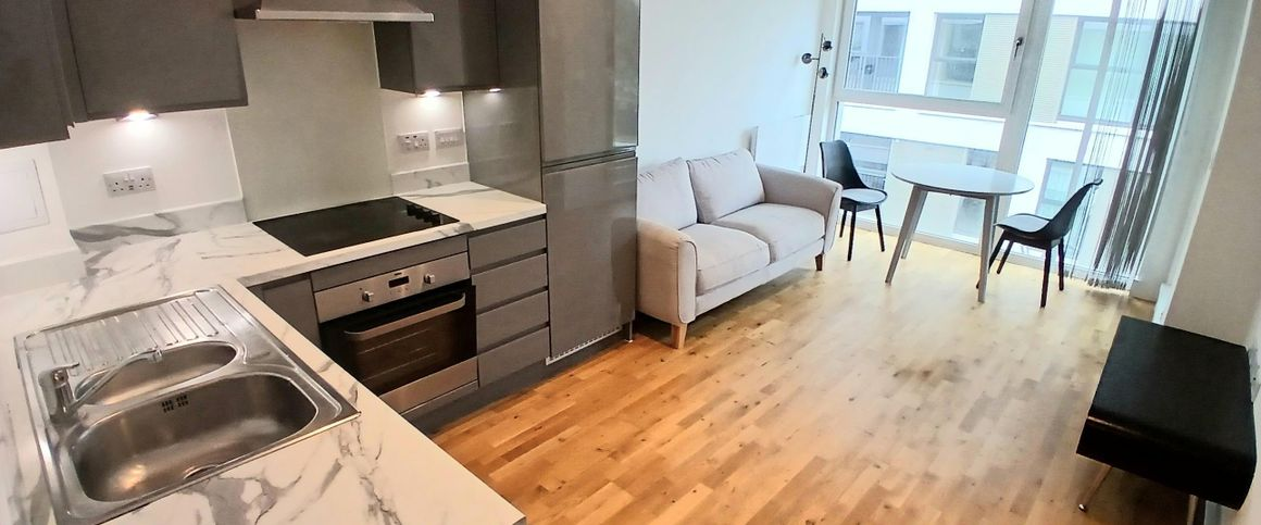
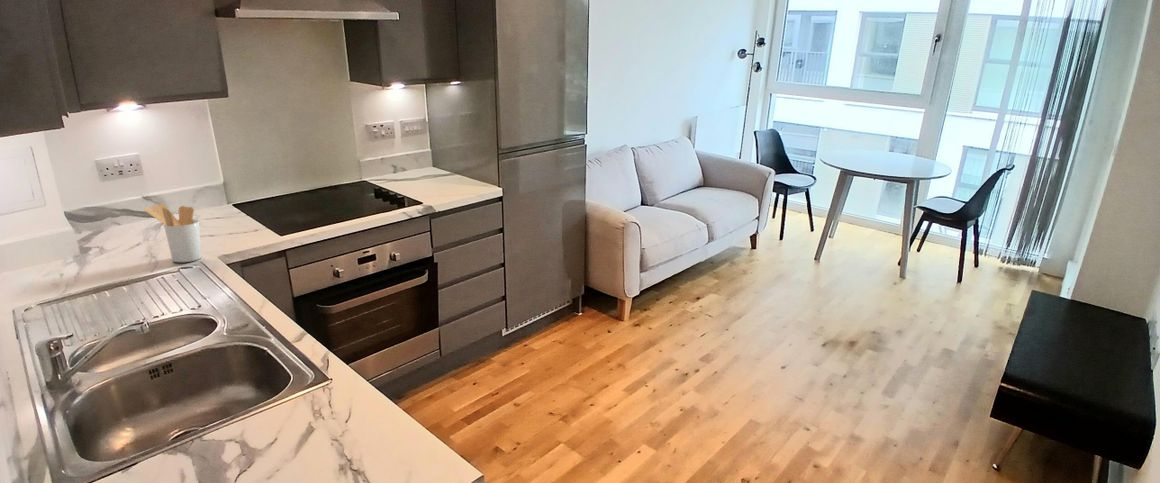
+ utensil holder (175, 231)
